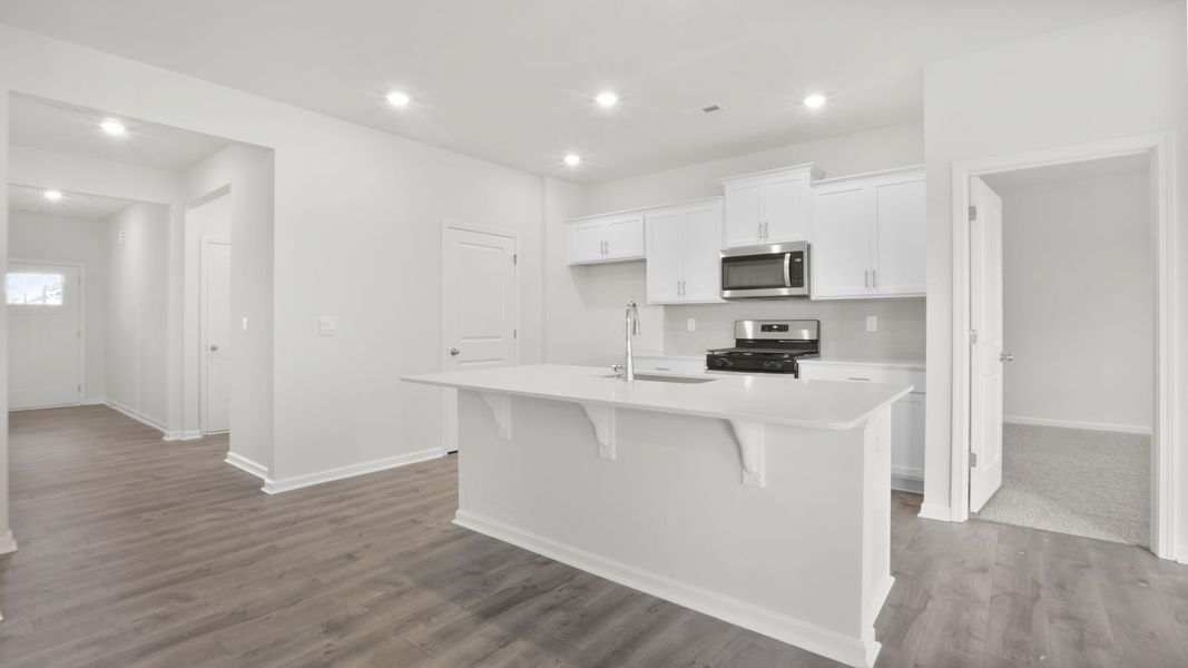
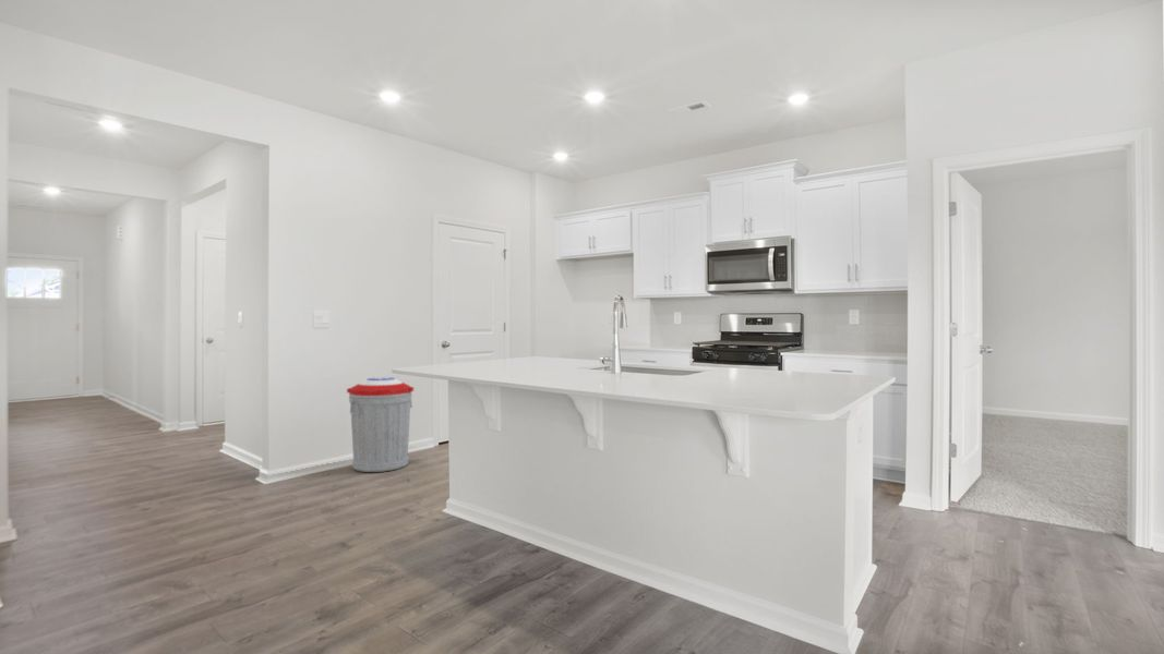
+ trash can (381, 422)
